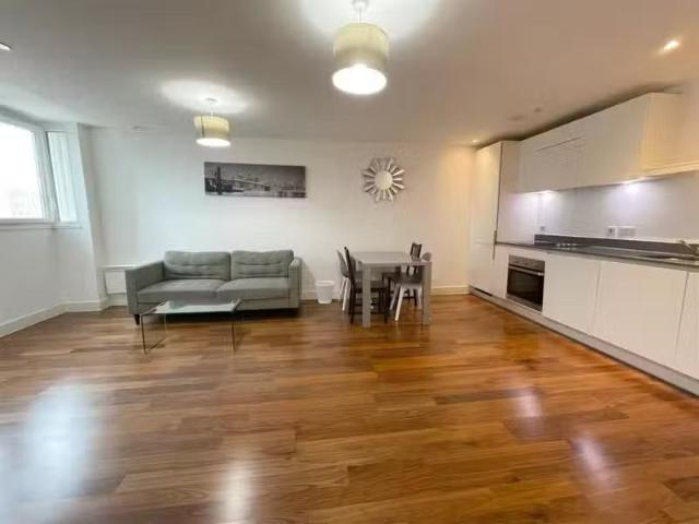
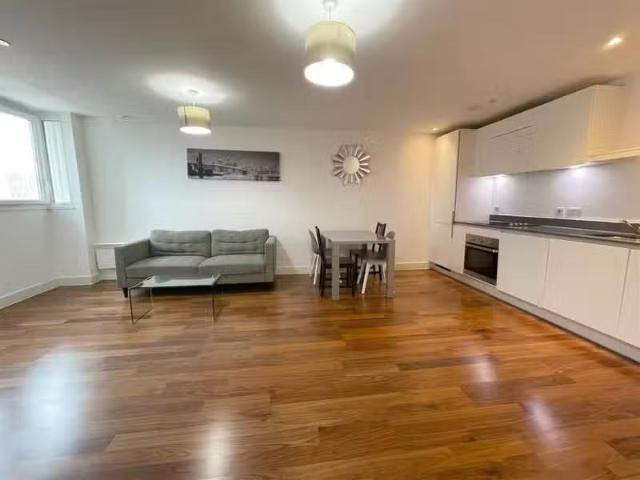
- wastebasket (324, 291)
